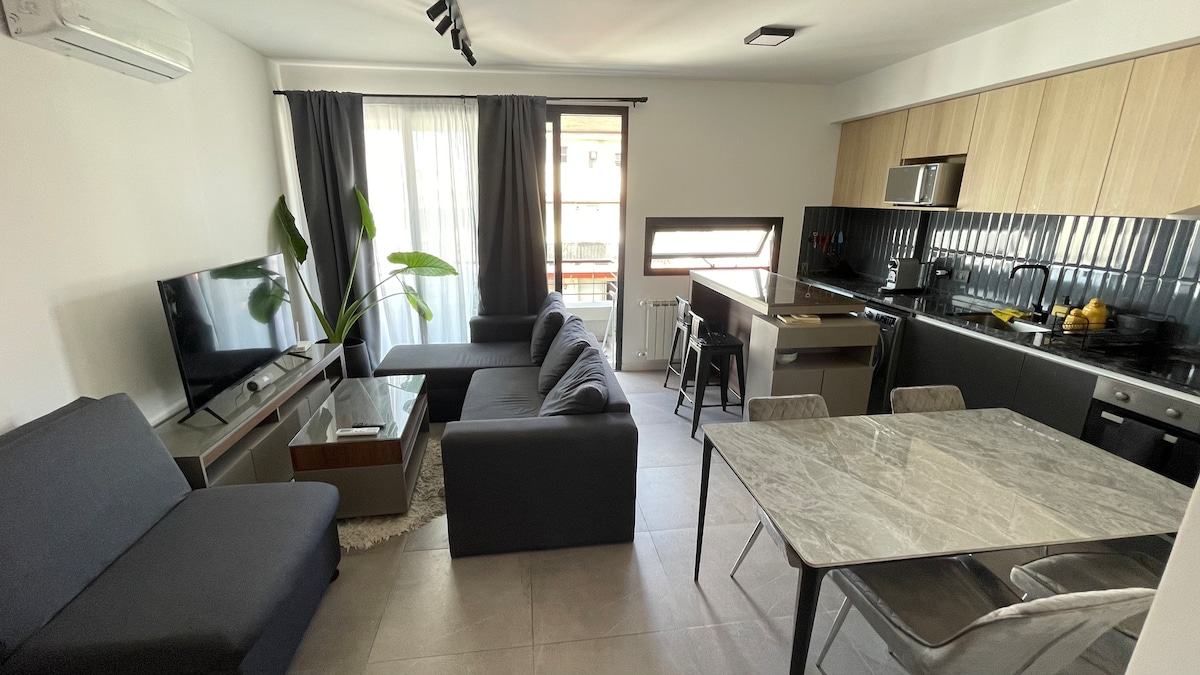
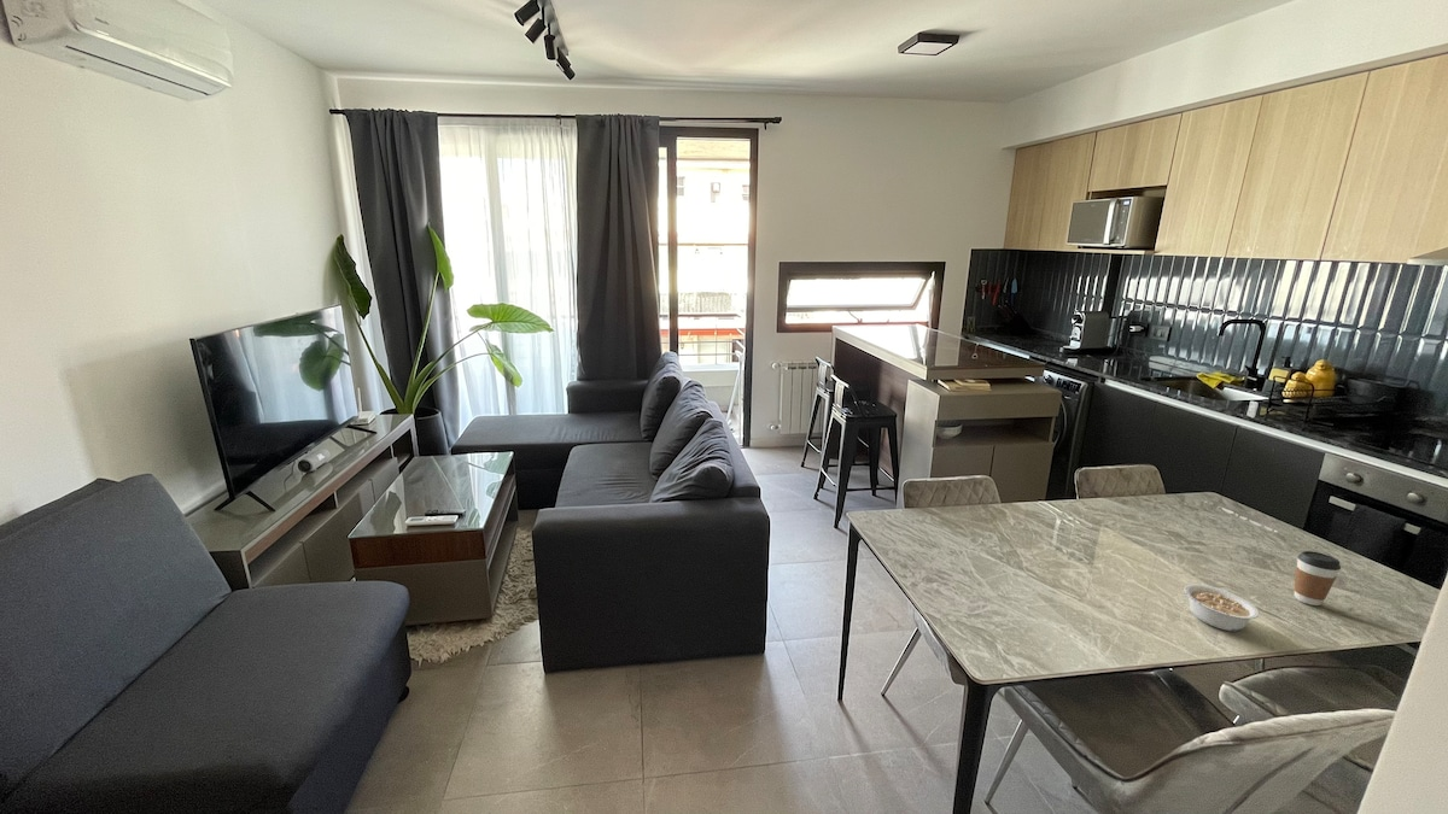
+ legume (1220, 609)
+ coffee cup (1313, 578)
